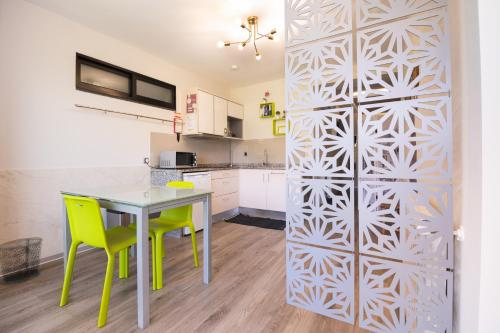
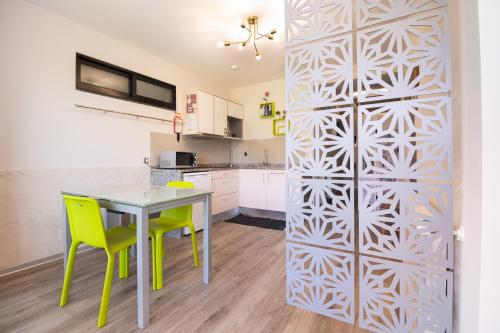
- waste bin (21, 259)
